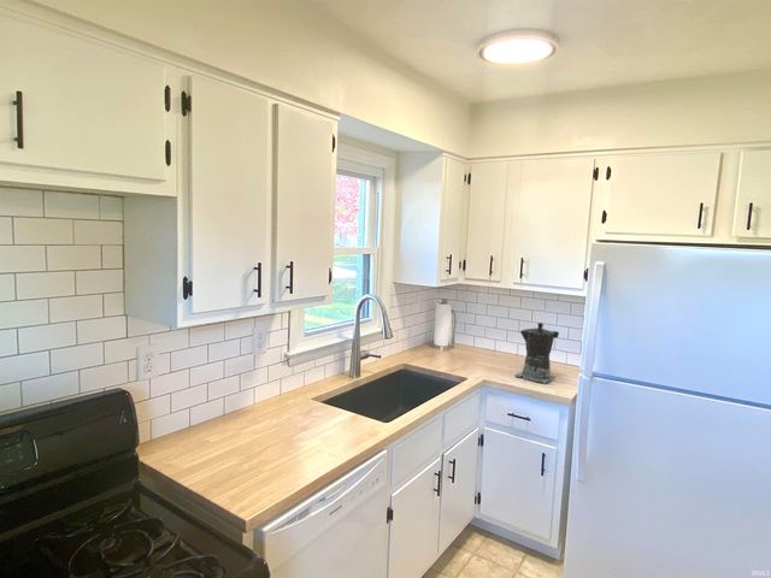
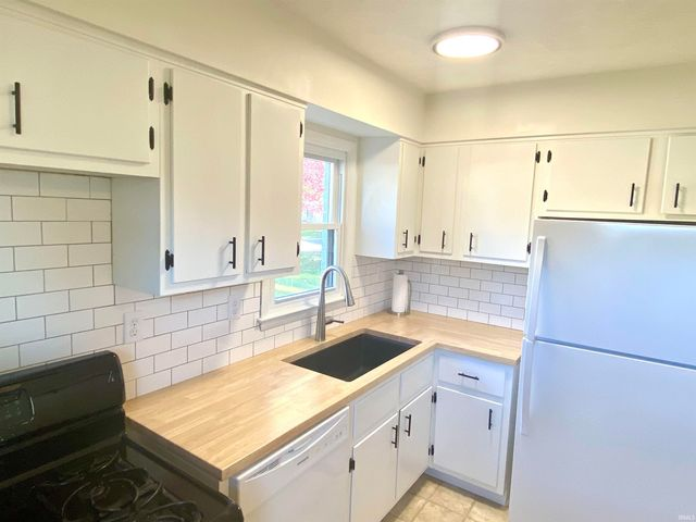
- coffee maker (538, 349)
